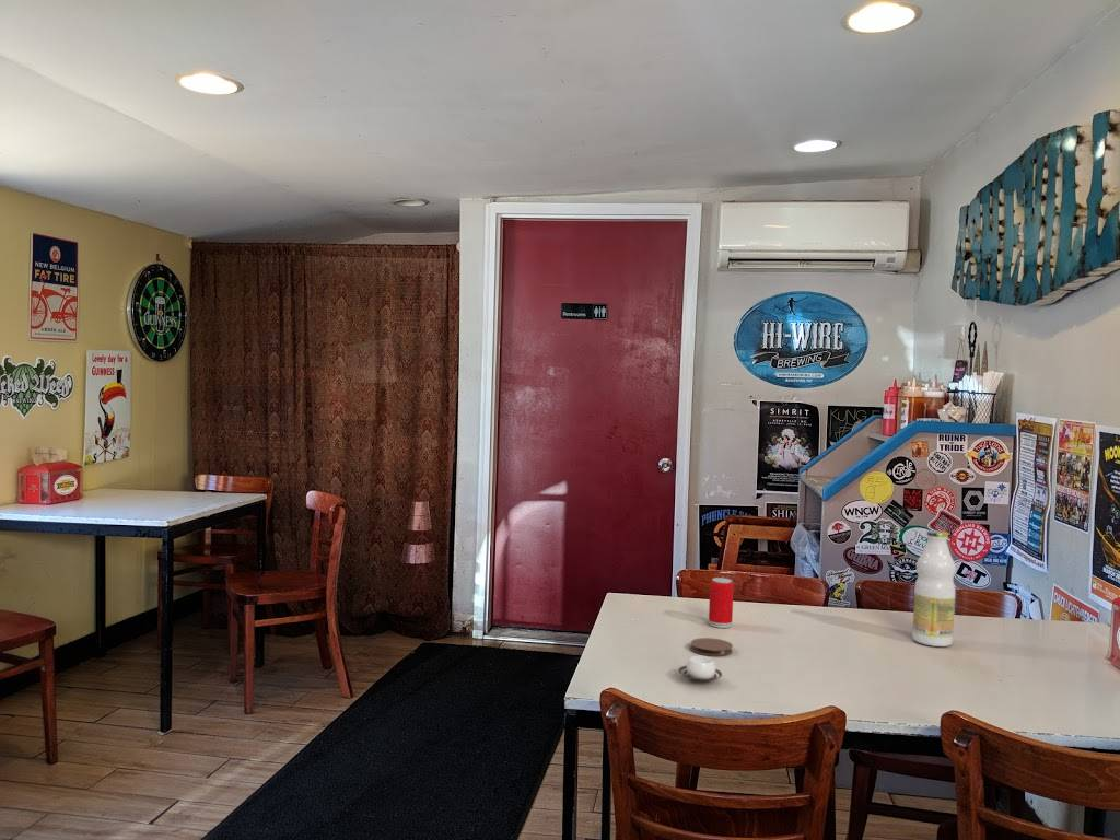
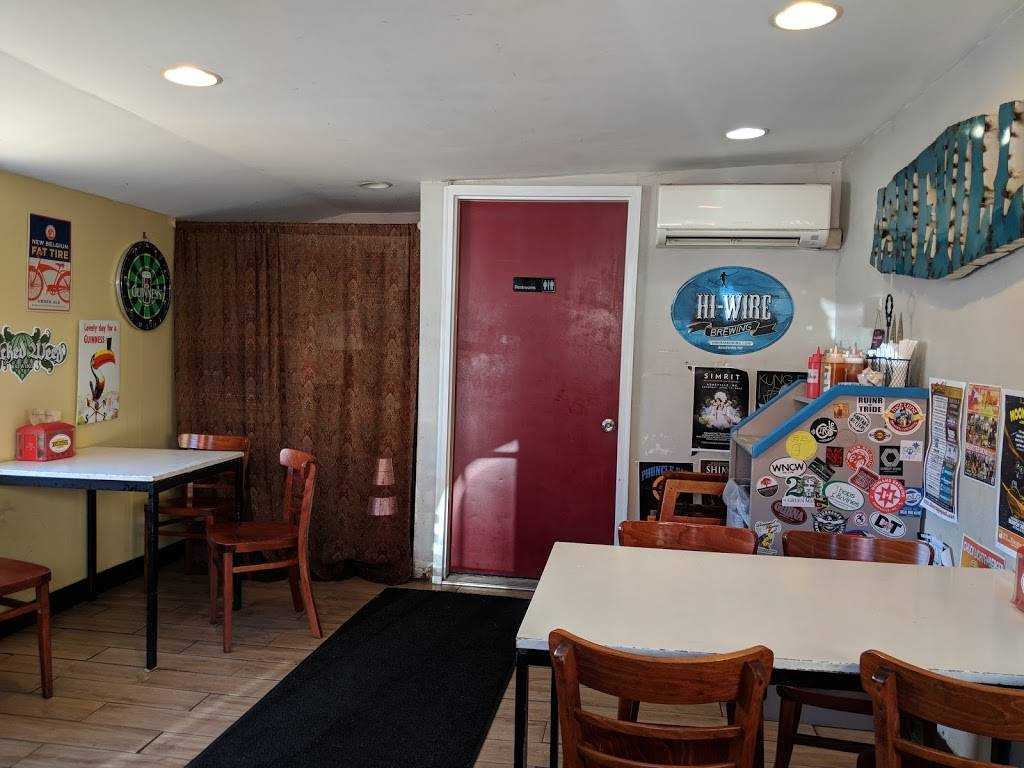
- coaster (711, 646)
- beverage can (721, 602)
- cup (700, 669)
- bottle (934, 586)
